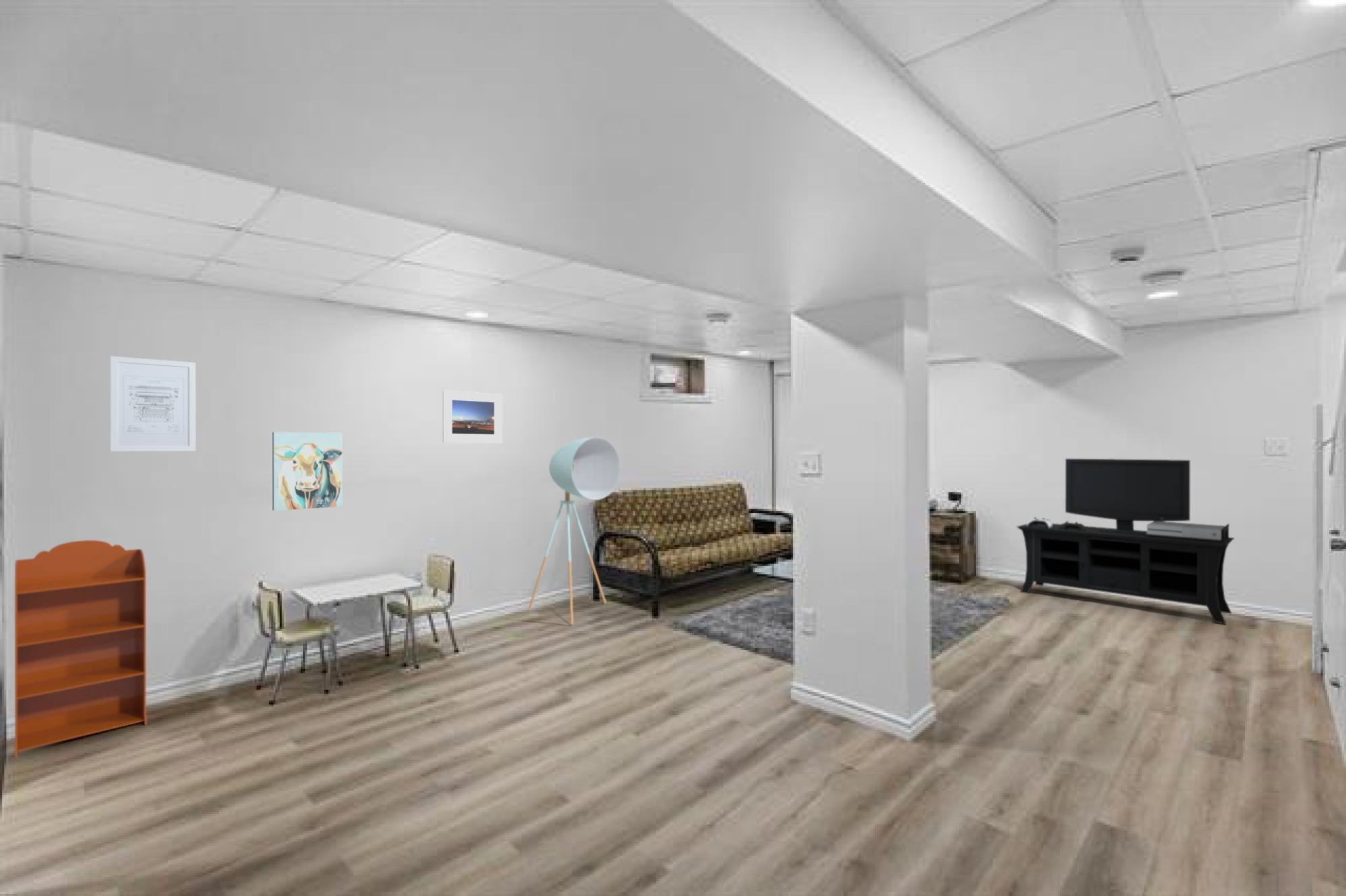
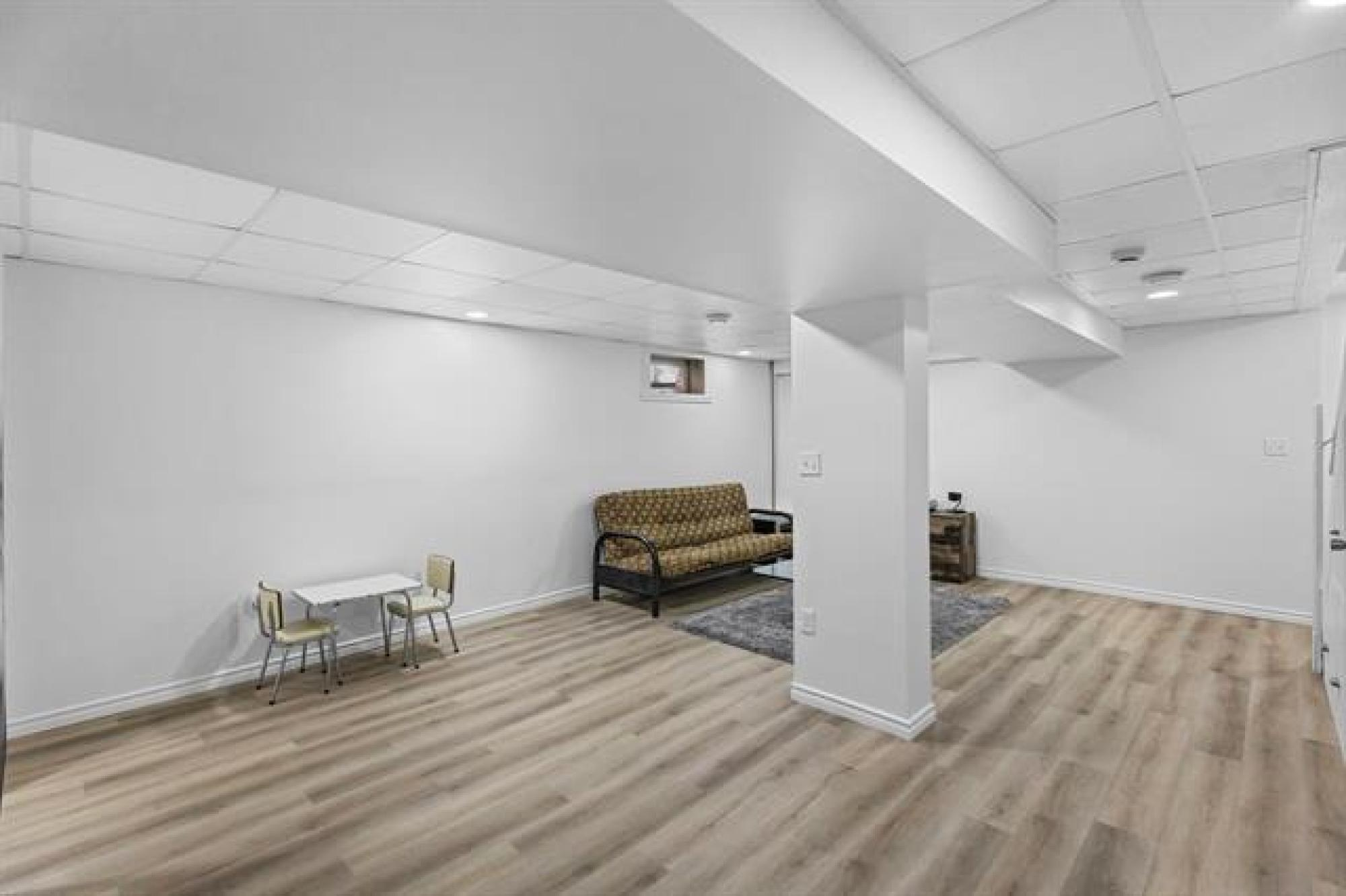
- wall art (154, 405)
- wall art (308, 470)
- bookcase (83, 638)
- floor lamp (578, 525)
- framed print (473, 417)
- media console (1118, 531)
